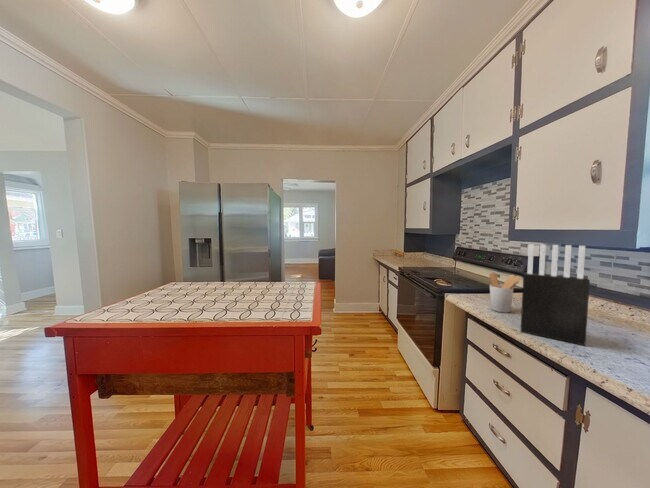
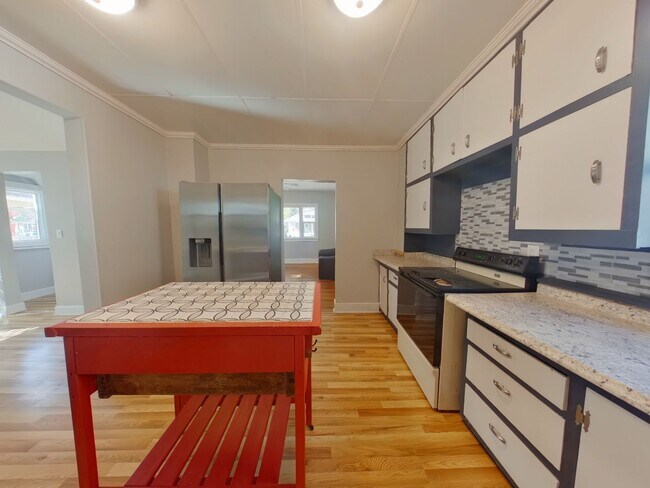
- knife block (552, 289)
- utensil holder (505, 291)
